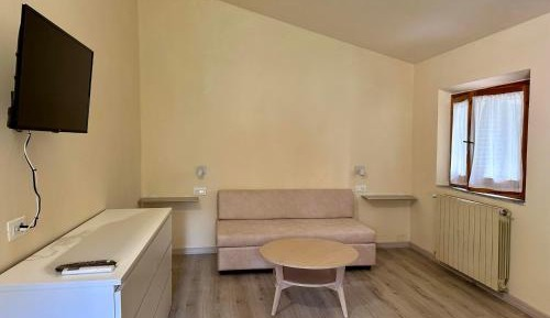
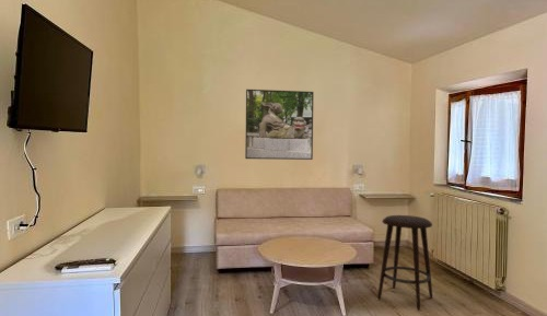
+ stool (414, 258)
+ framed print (279, 125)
